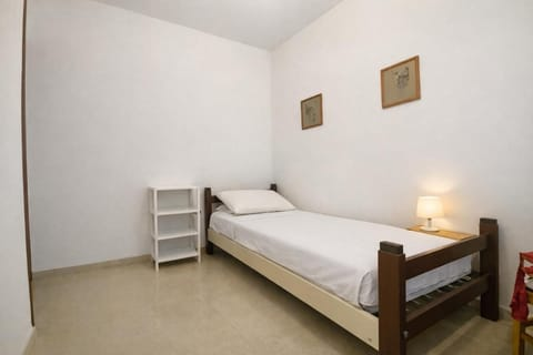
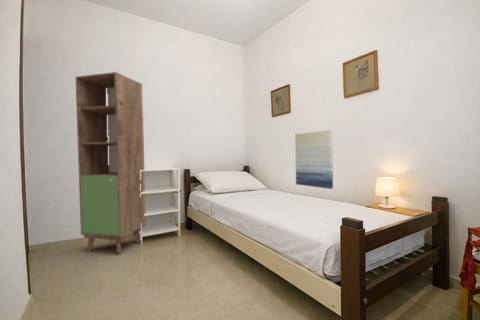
+ wall art (312, 159)
+ cabinet (113, 164)
